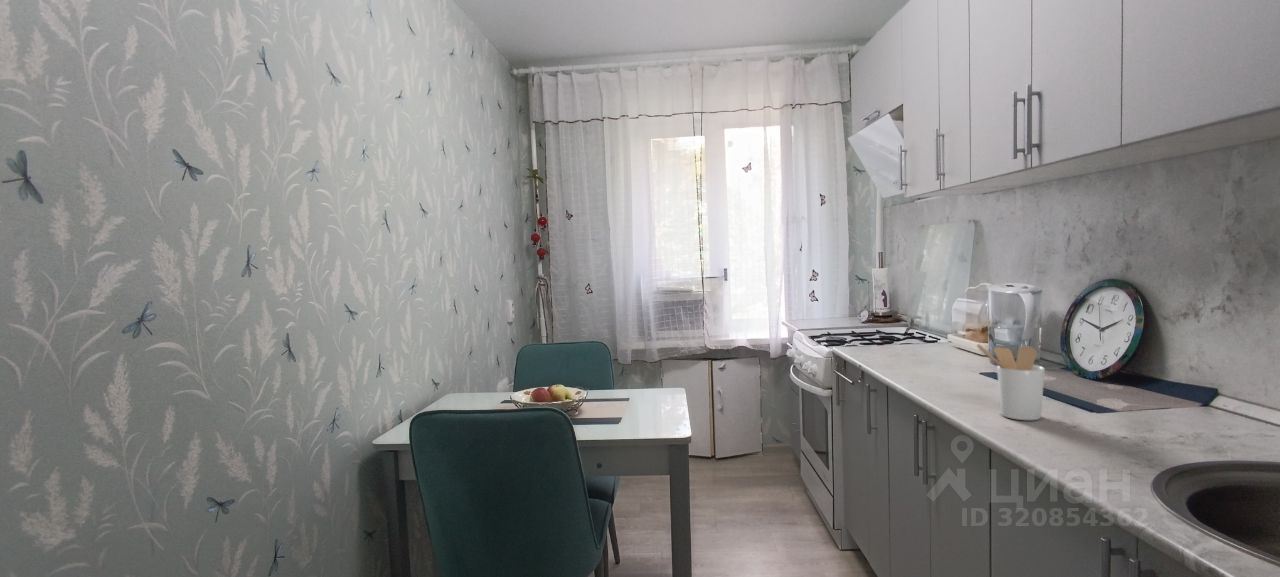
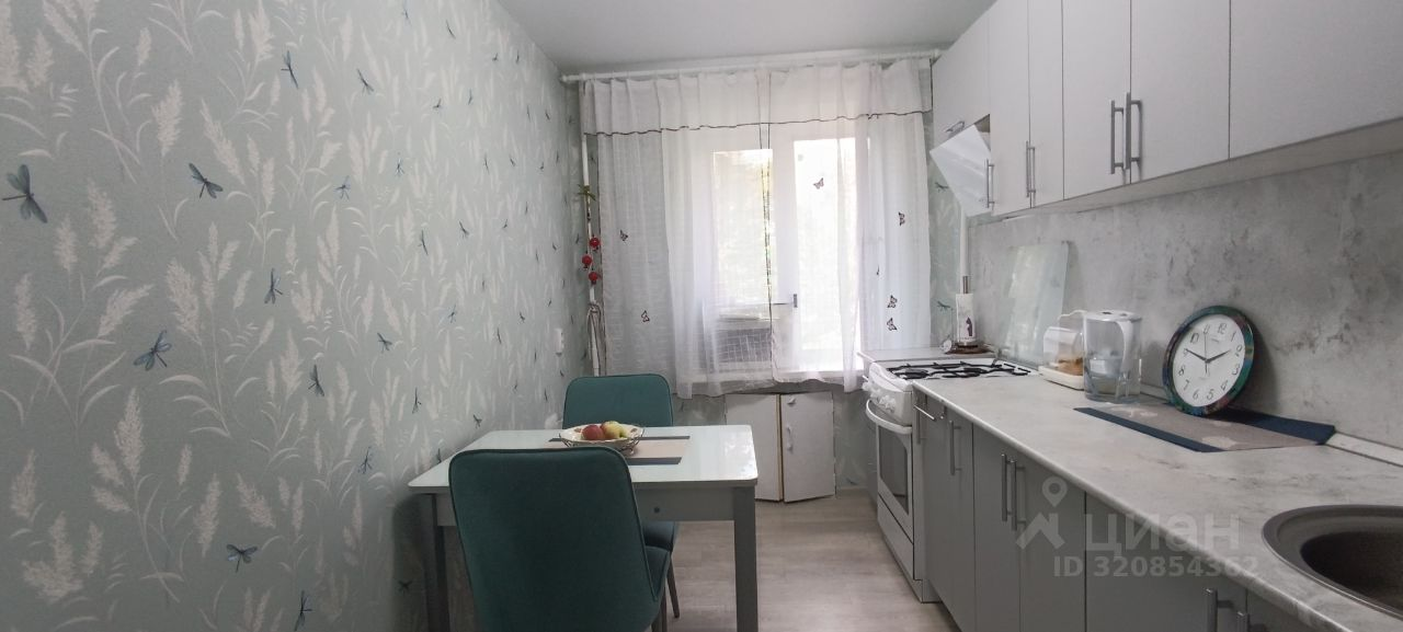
- utensil holder (1008, 379)
